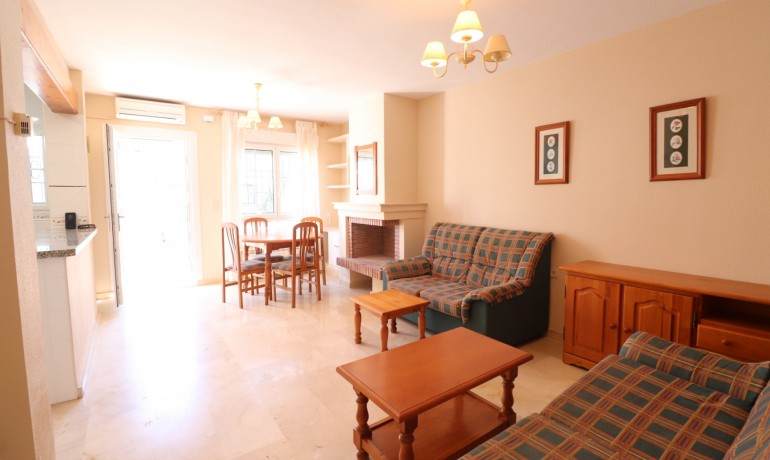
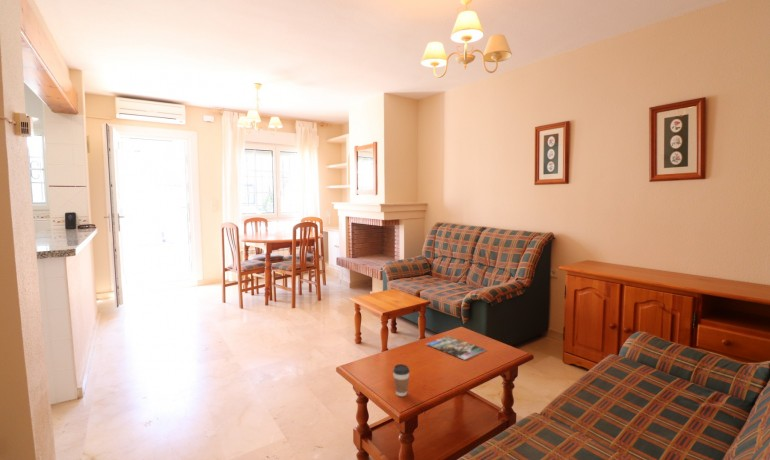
+ magazine (455, 346)
+ coffee cup (401, 380)
